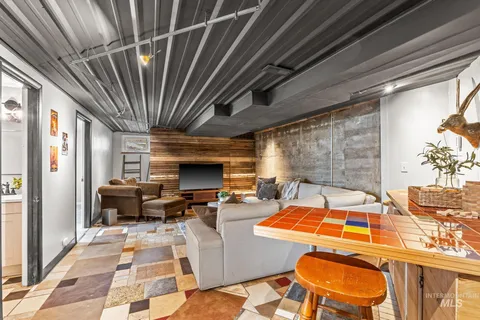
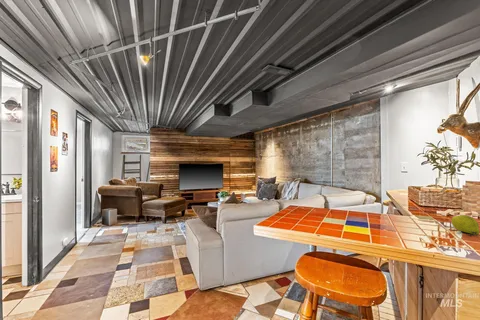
+ fruit (466, 224)
